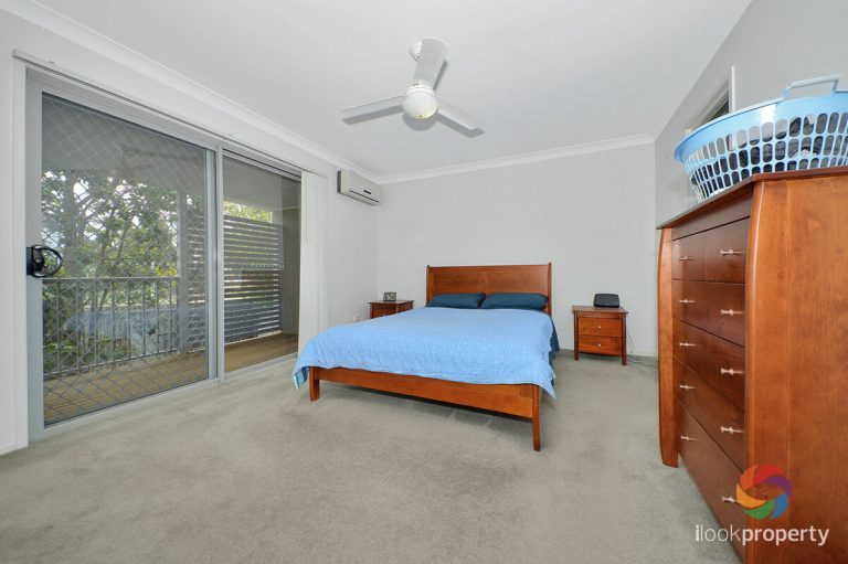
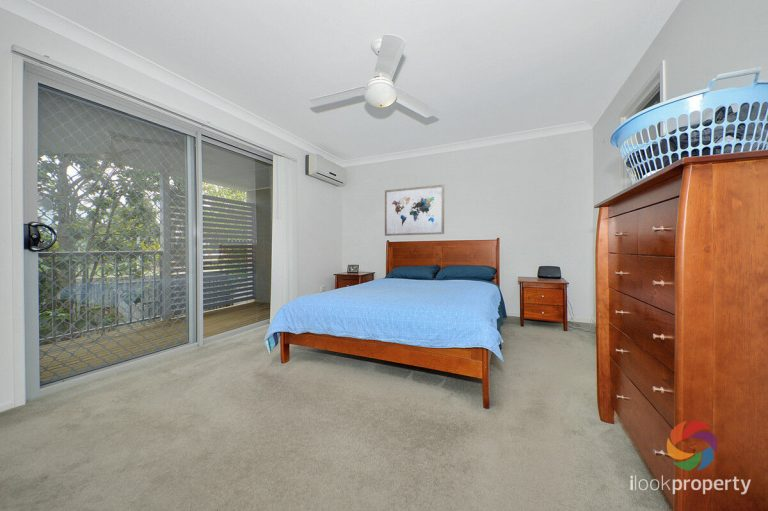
+ wall art (413, 211)
